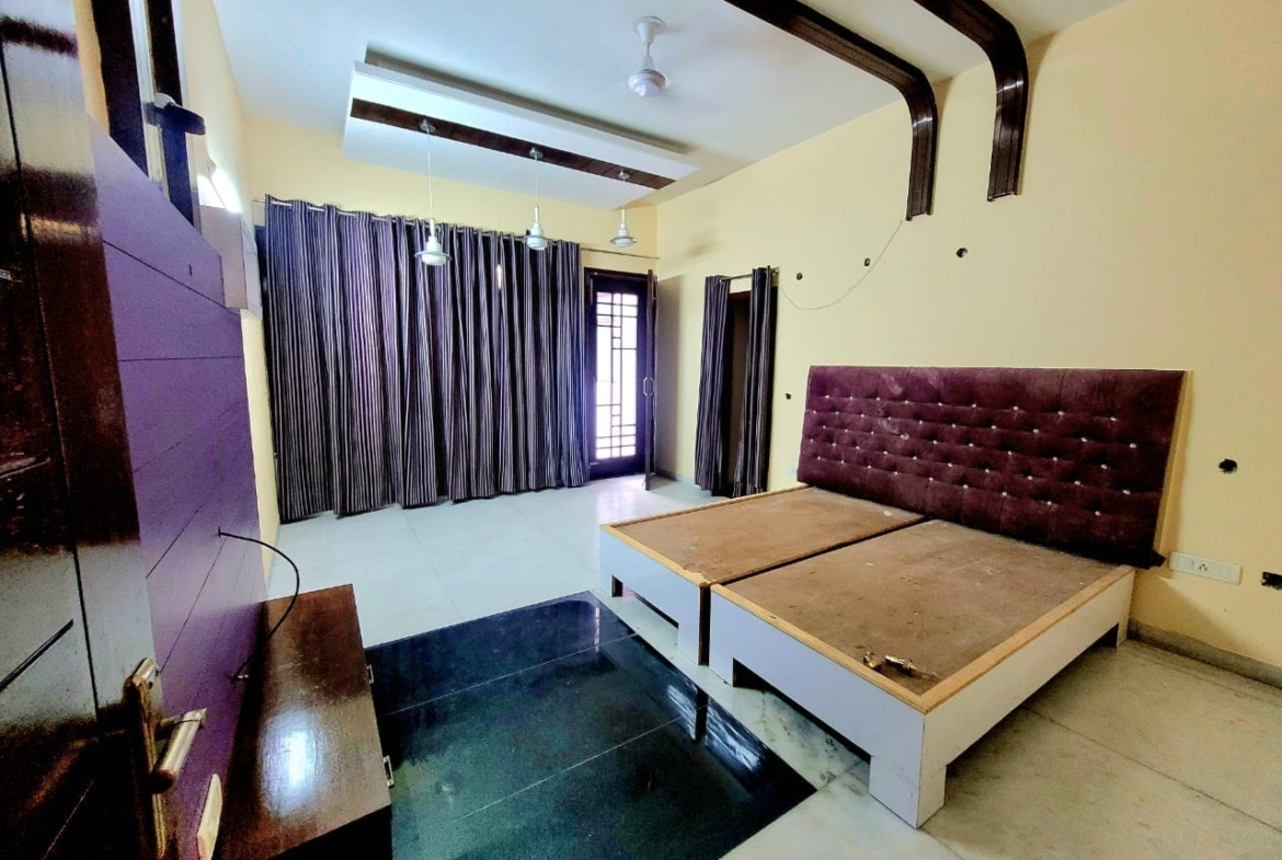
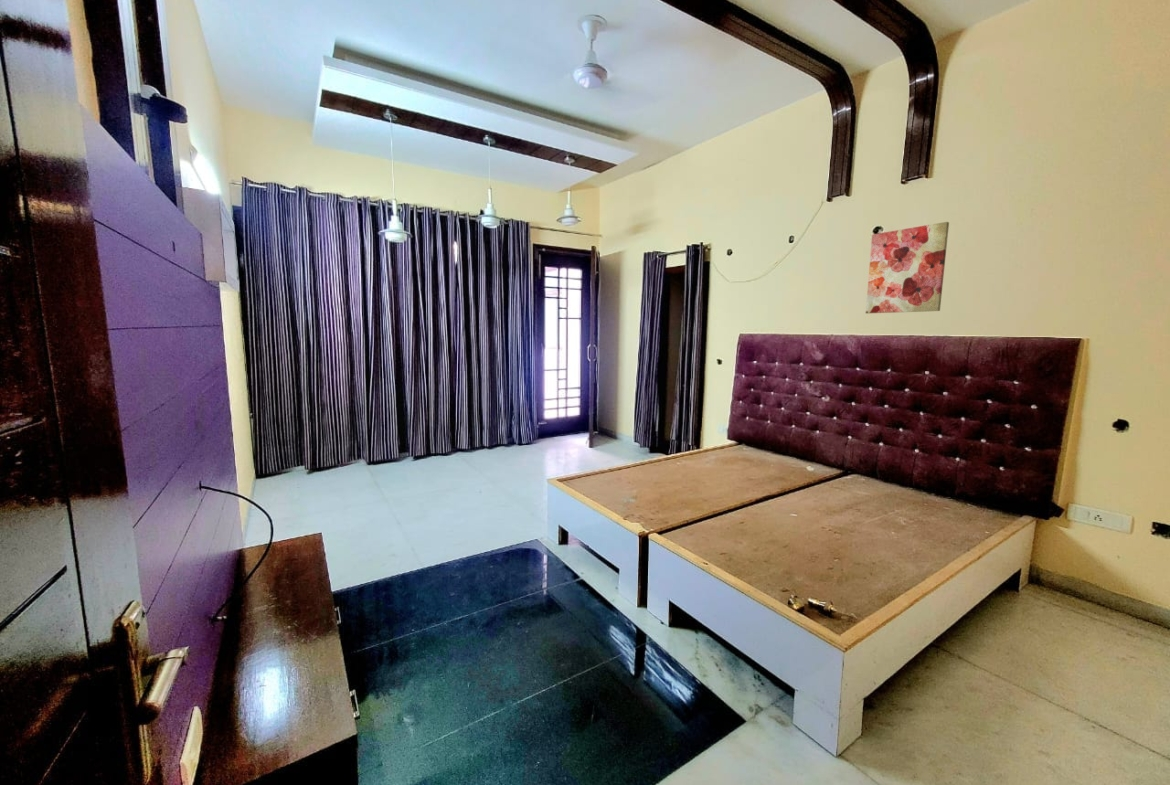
+ wall art (904, 270)
